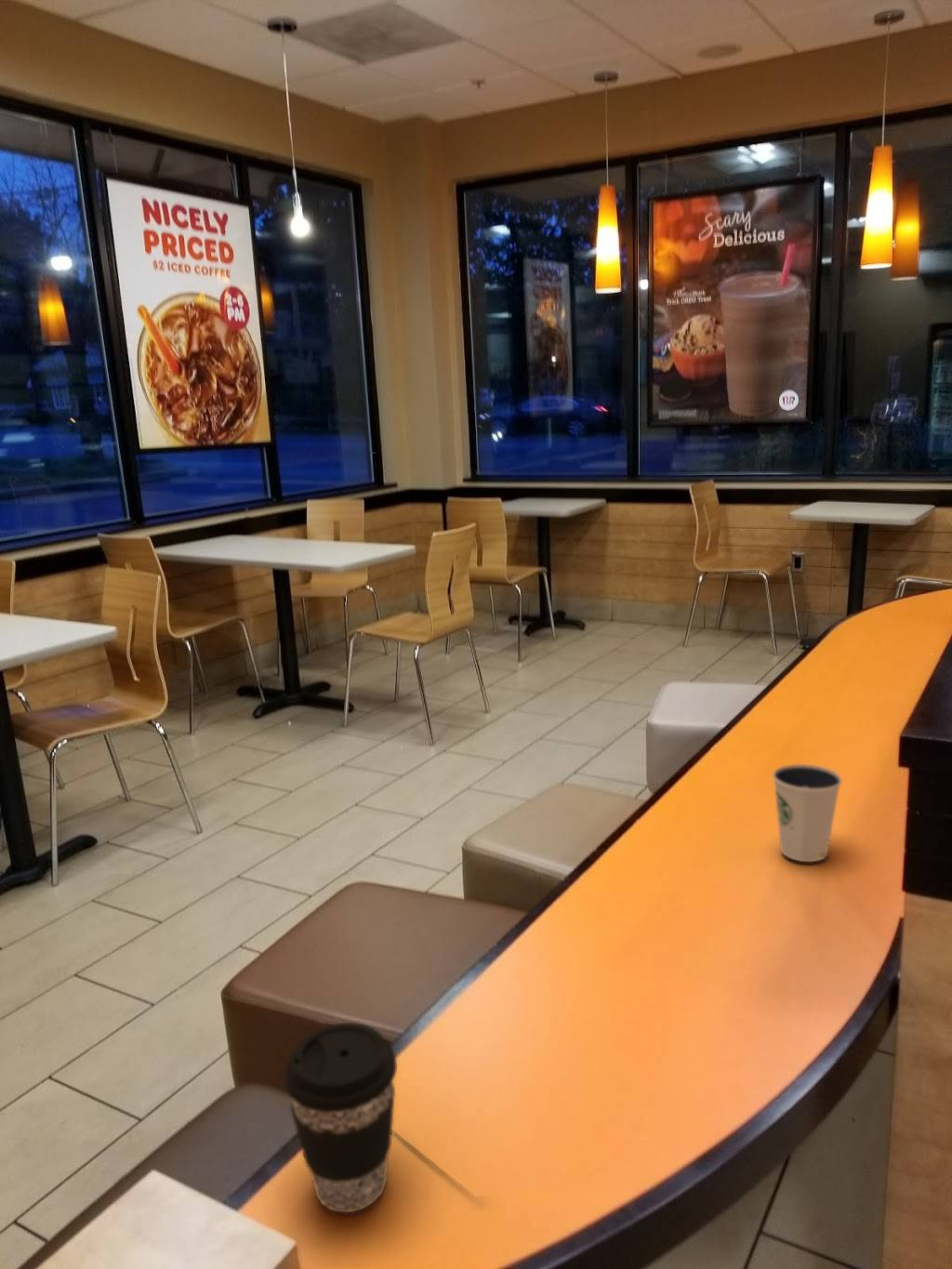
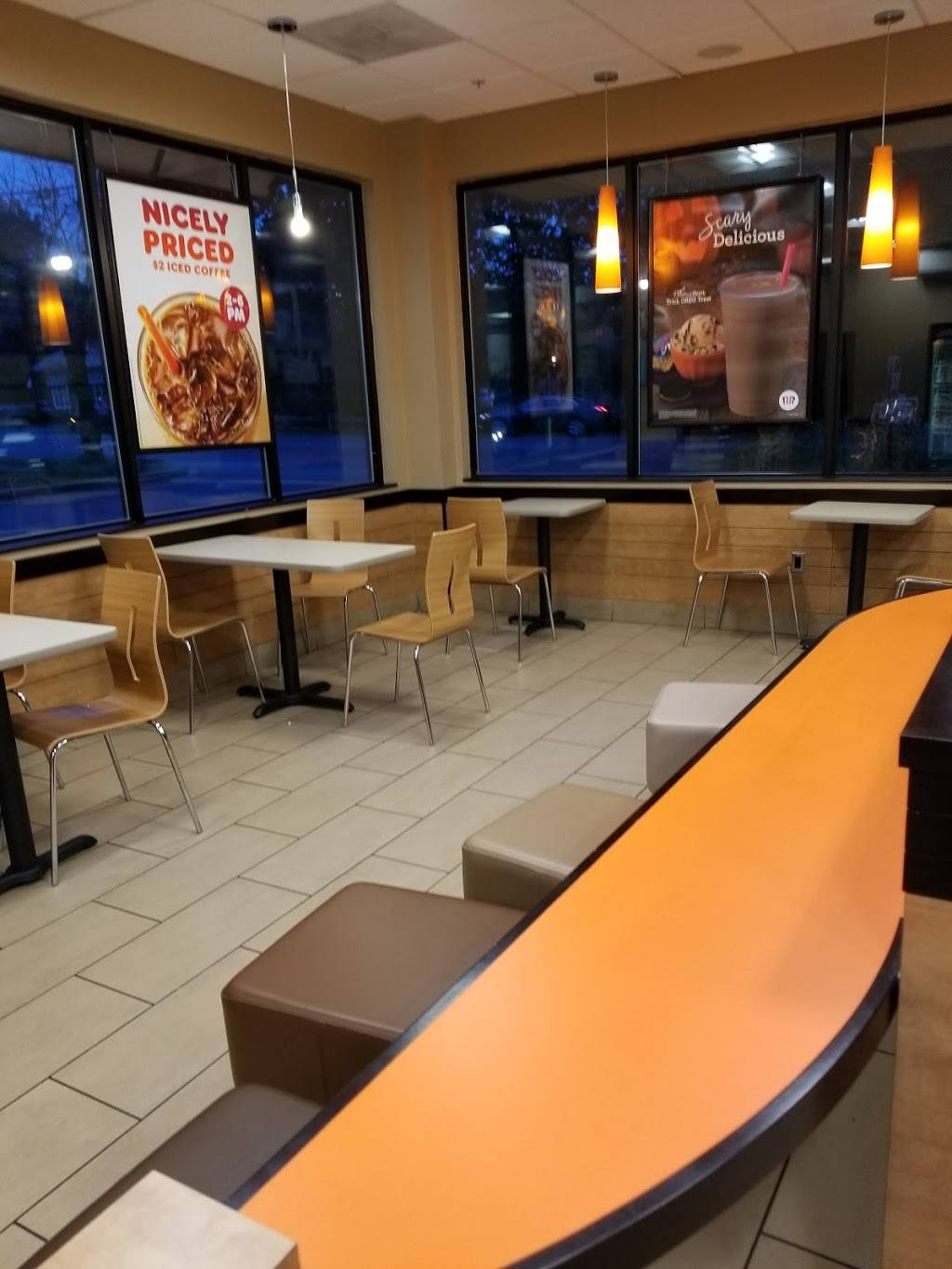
- dixie cup (805, 814)
- coffee cup (345, 1118)
